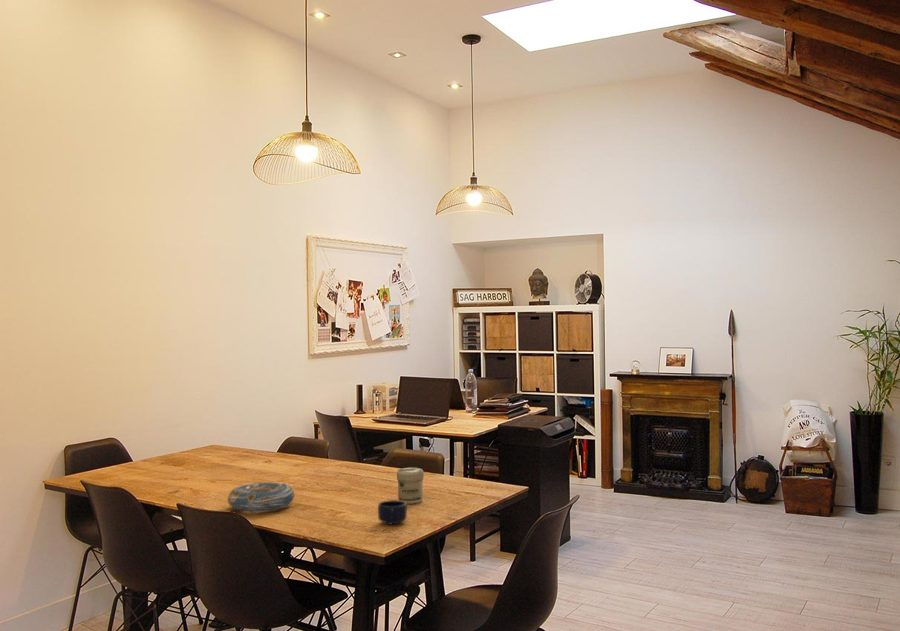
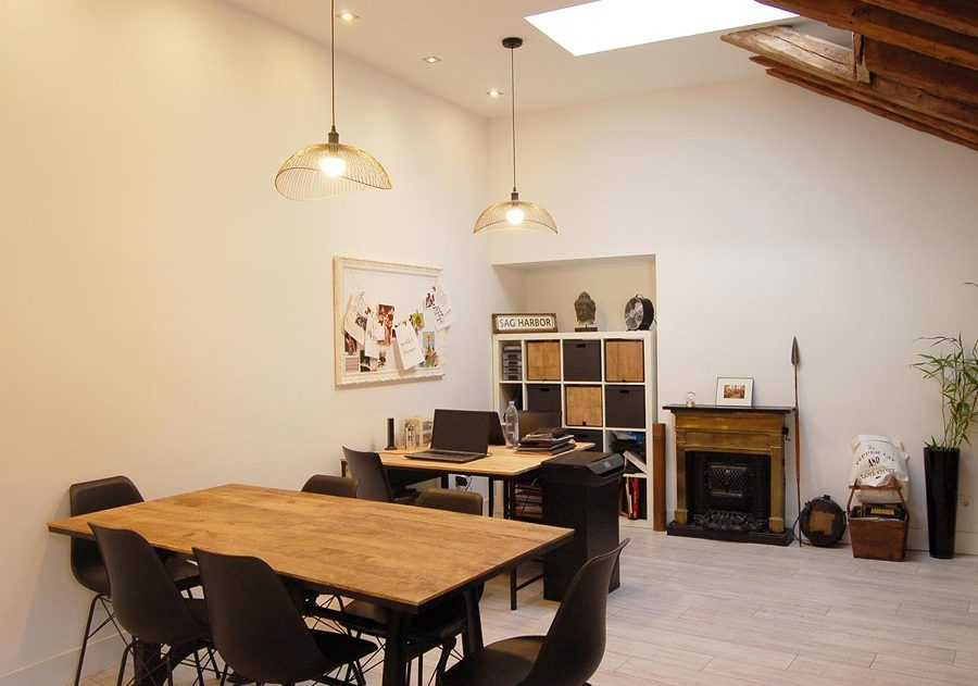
- decorative bowl (261, 496)
- jar (410, 485)
- mug (392, 513)
